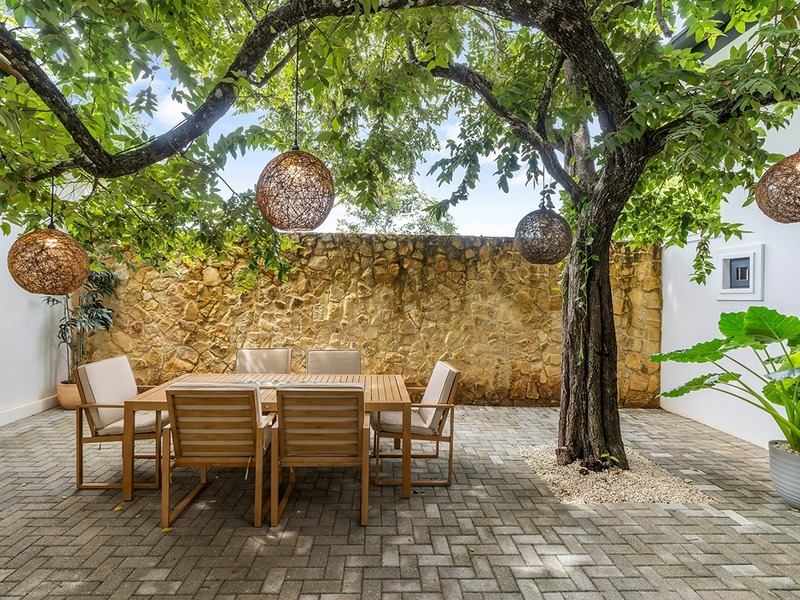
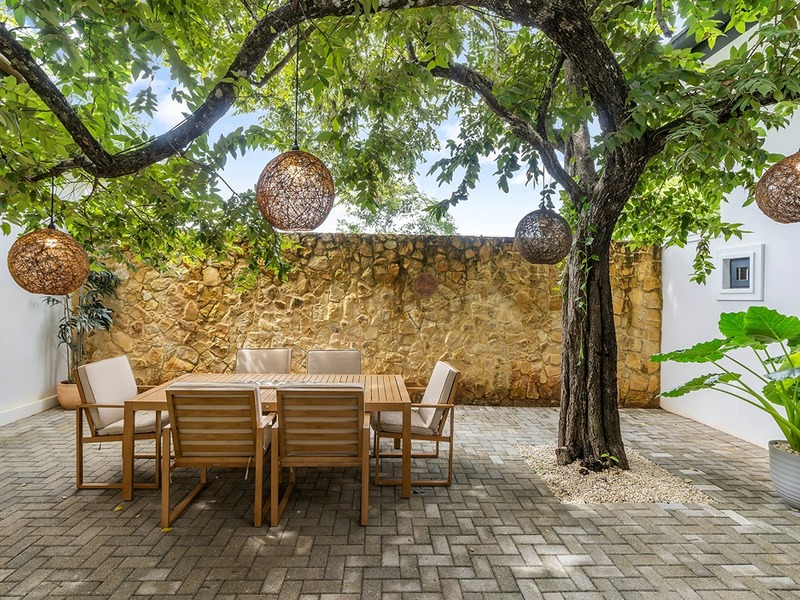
+ decorative platter (425, 285)
